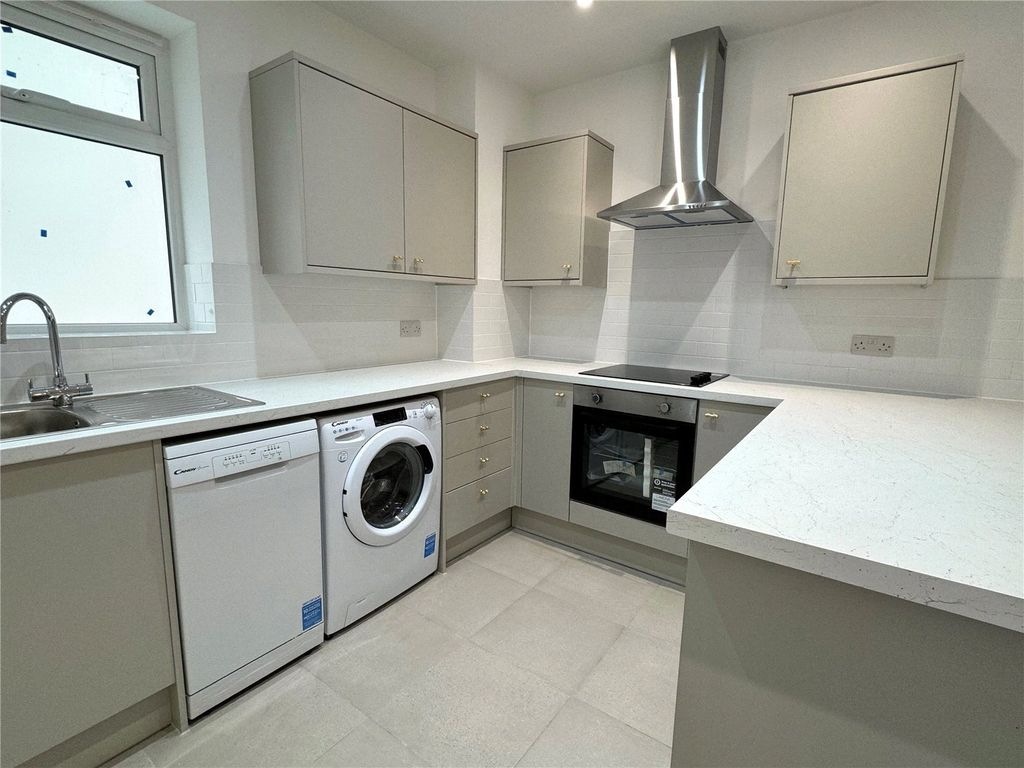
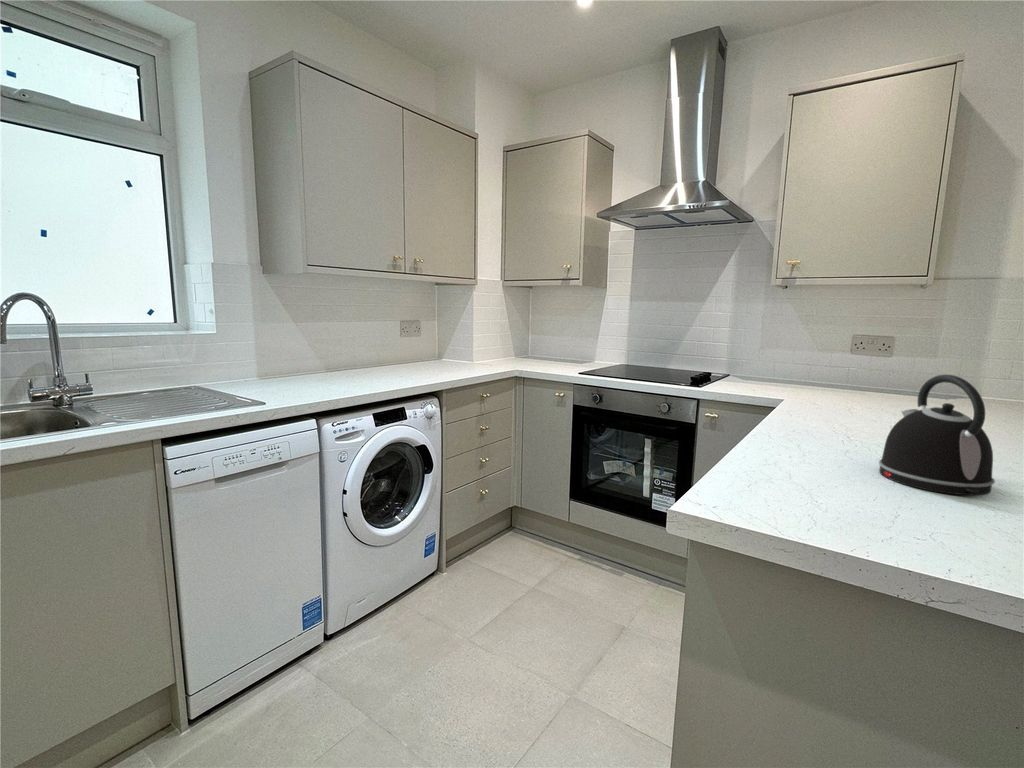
+ kettle (940, 428)
